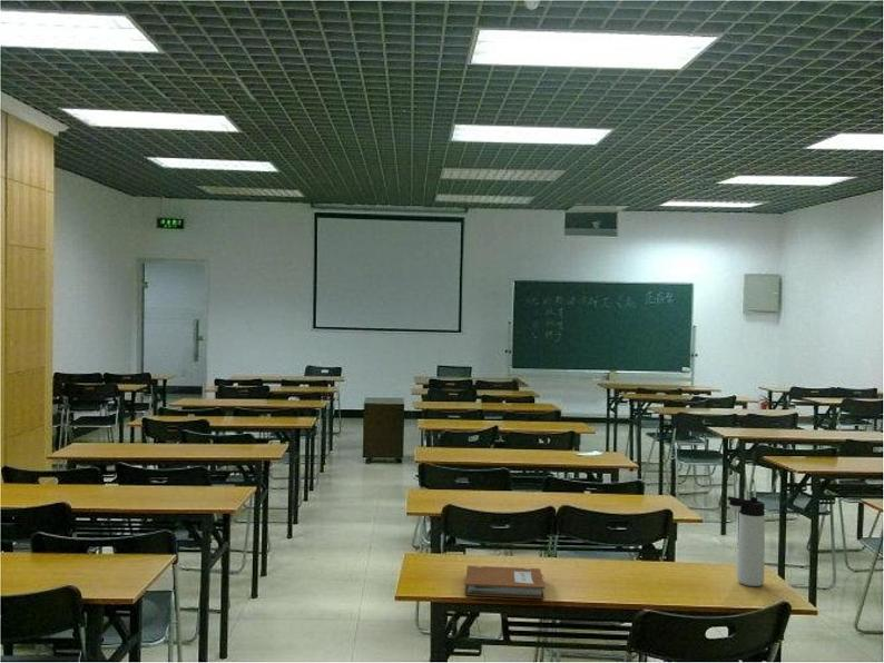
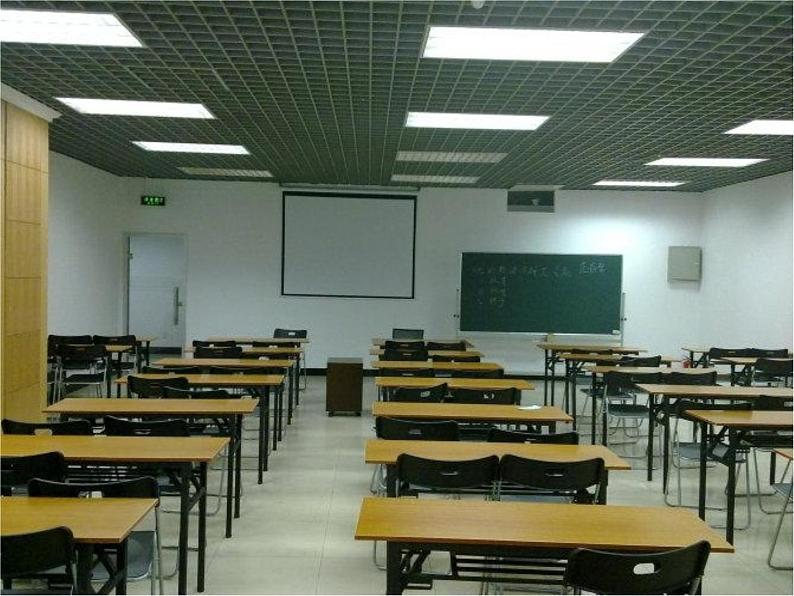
- notebook (505, 581)
- thermos bottle (745, 540)
